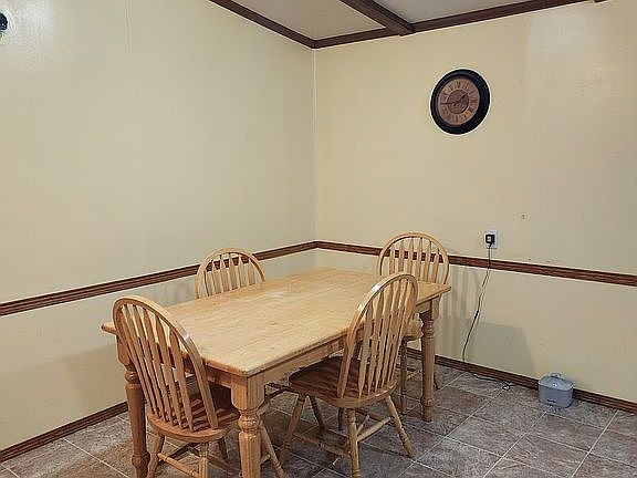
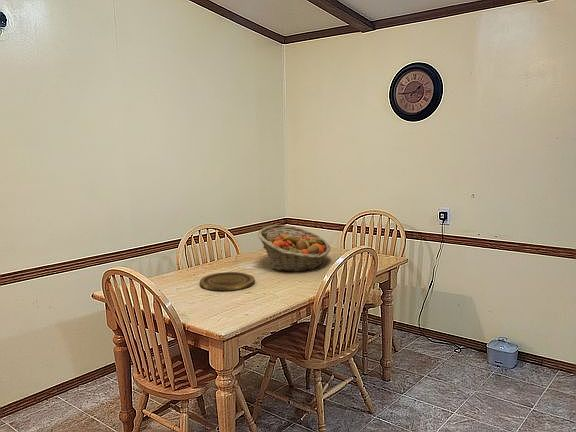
+ plate (227, 280)
+ fruit basket (294, 246)
